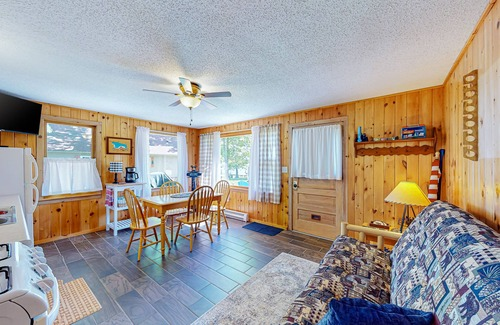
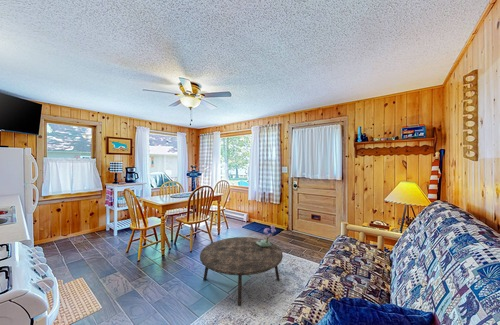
+ flowering plant (265, 234)
+ coffee table (241, 265)
